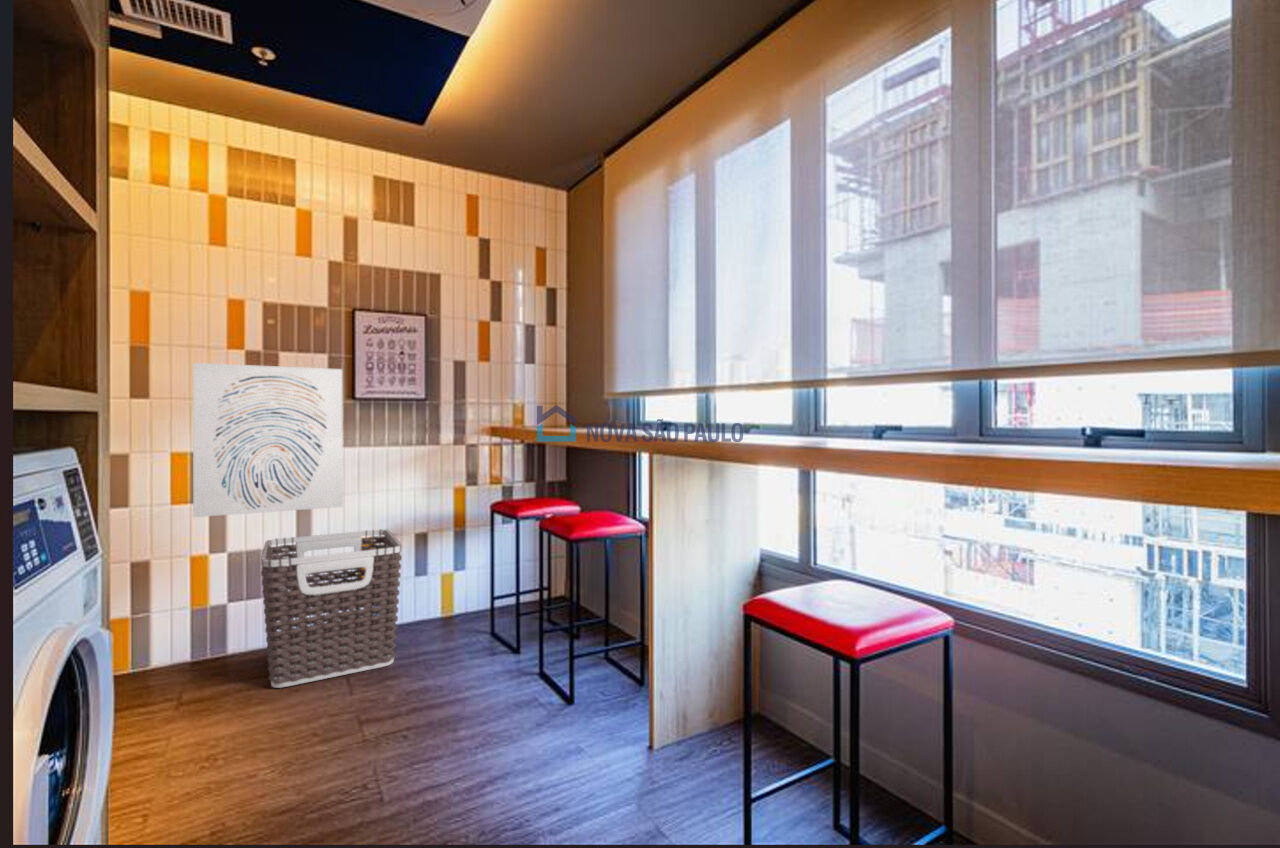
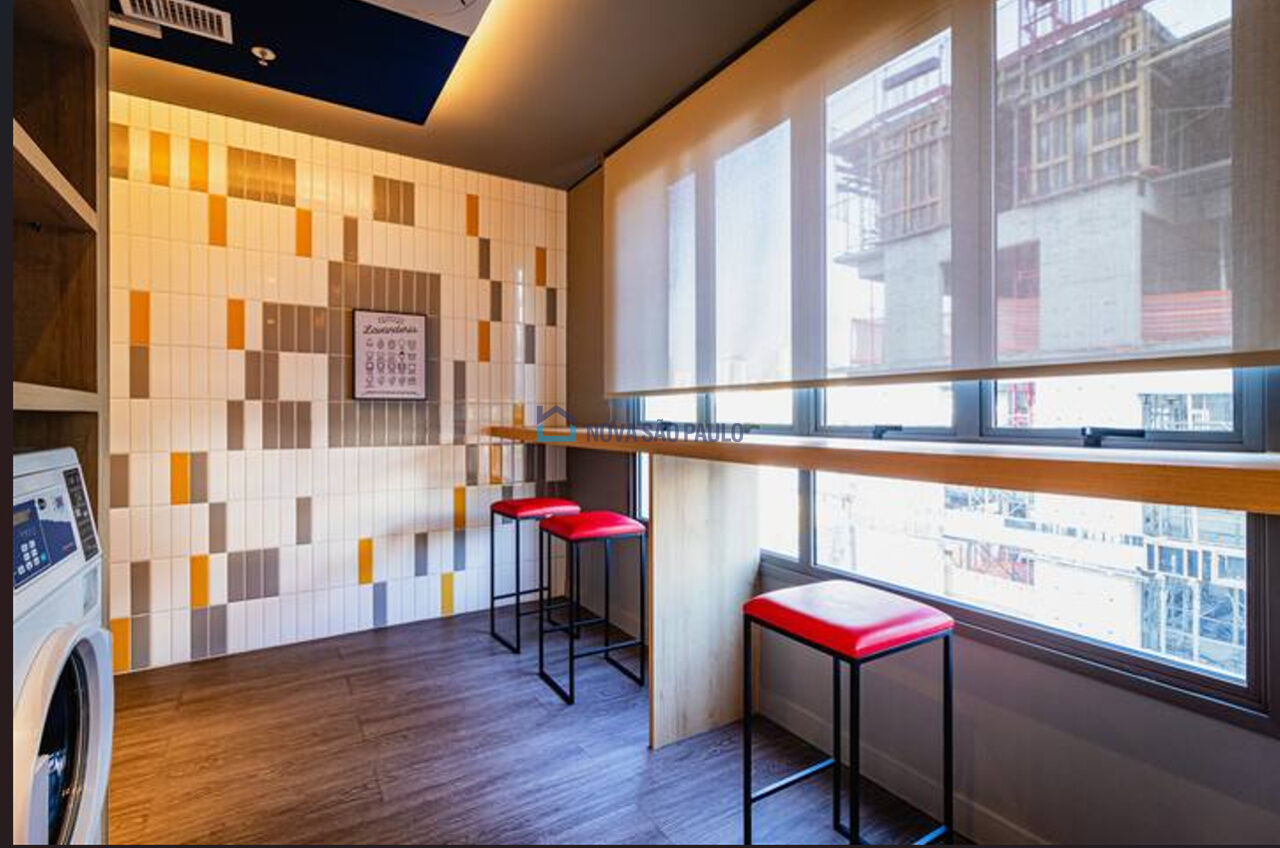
- wall art (272, 438)
- clothes hamper (332, 600)
